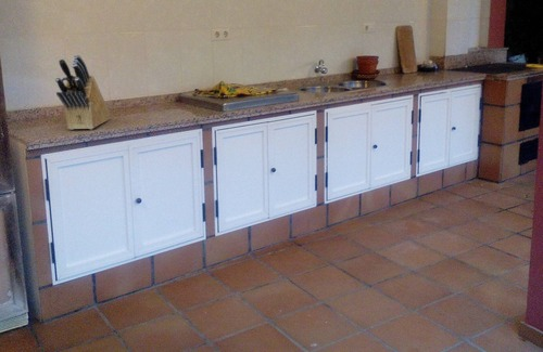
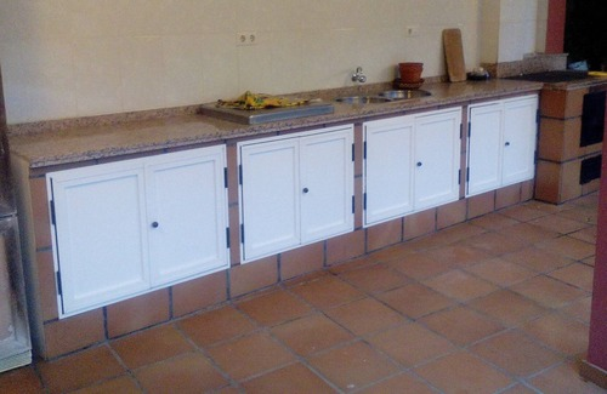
- knife block (83, 90)
